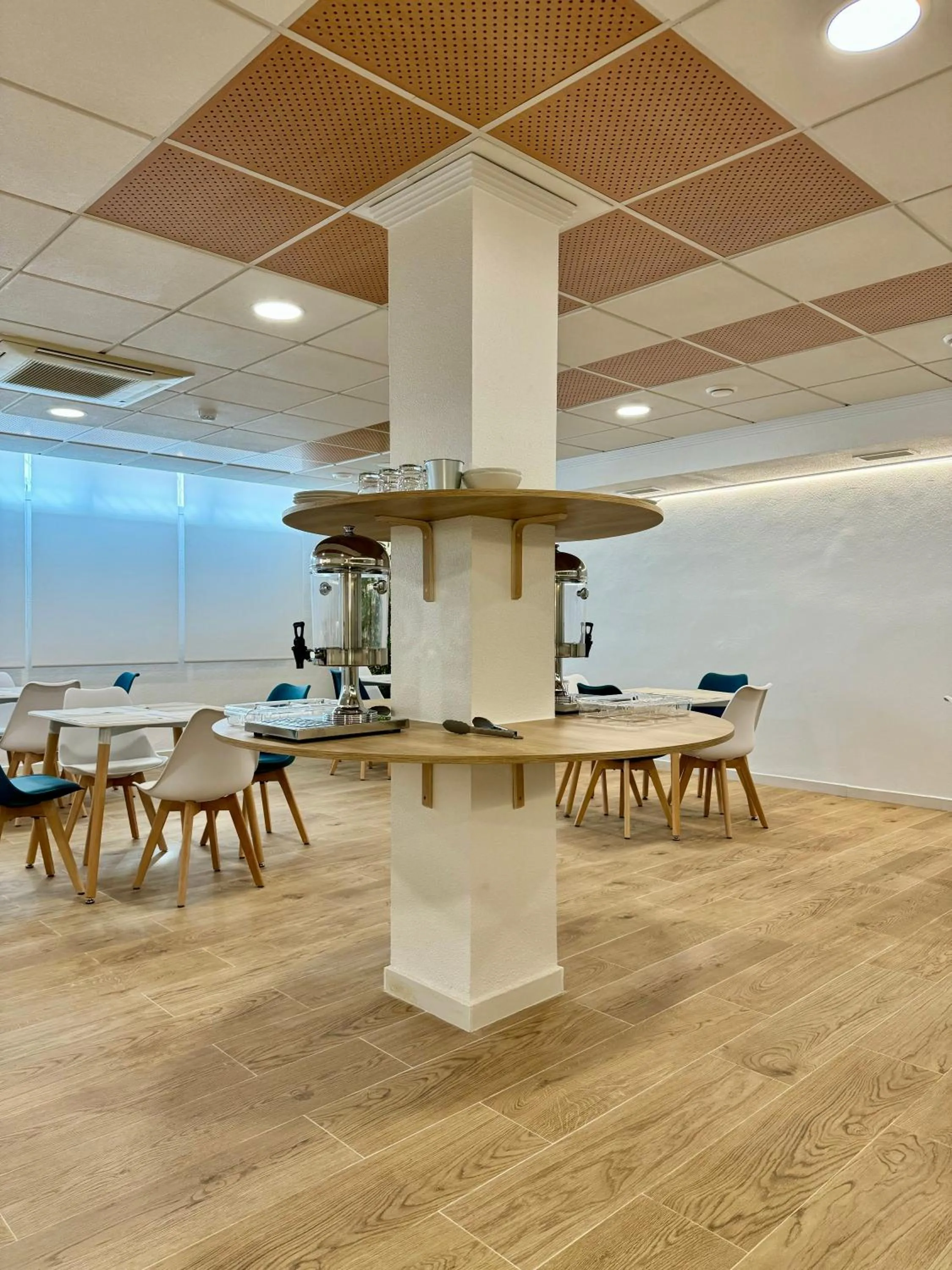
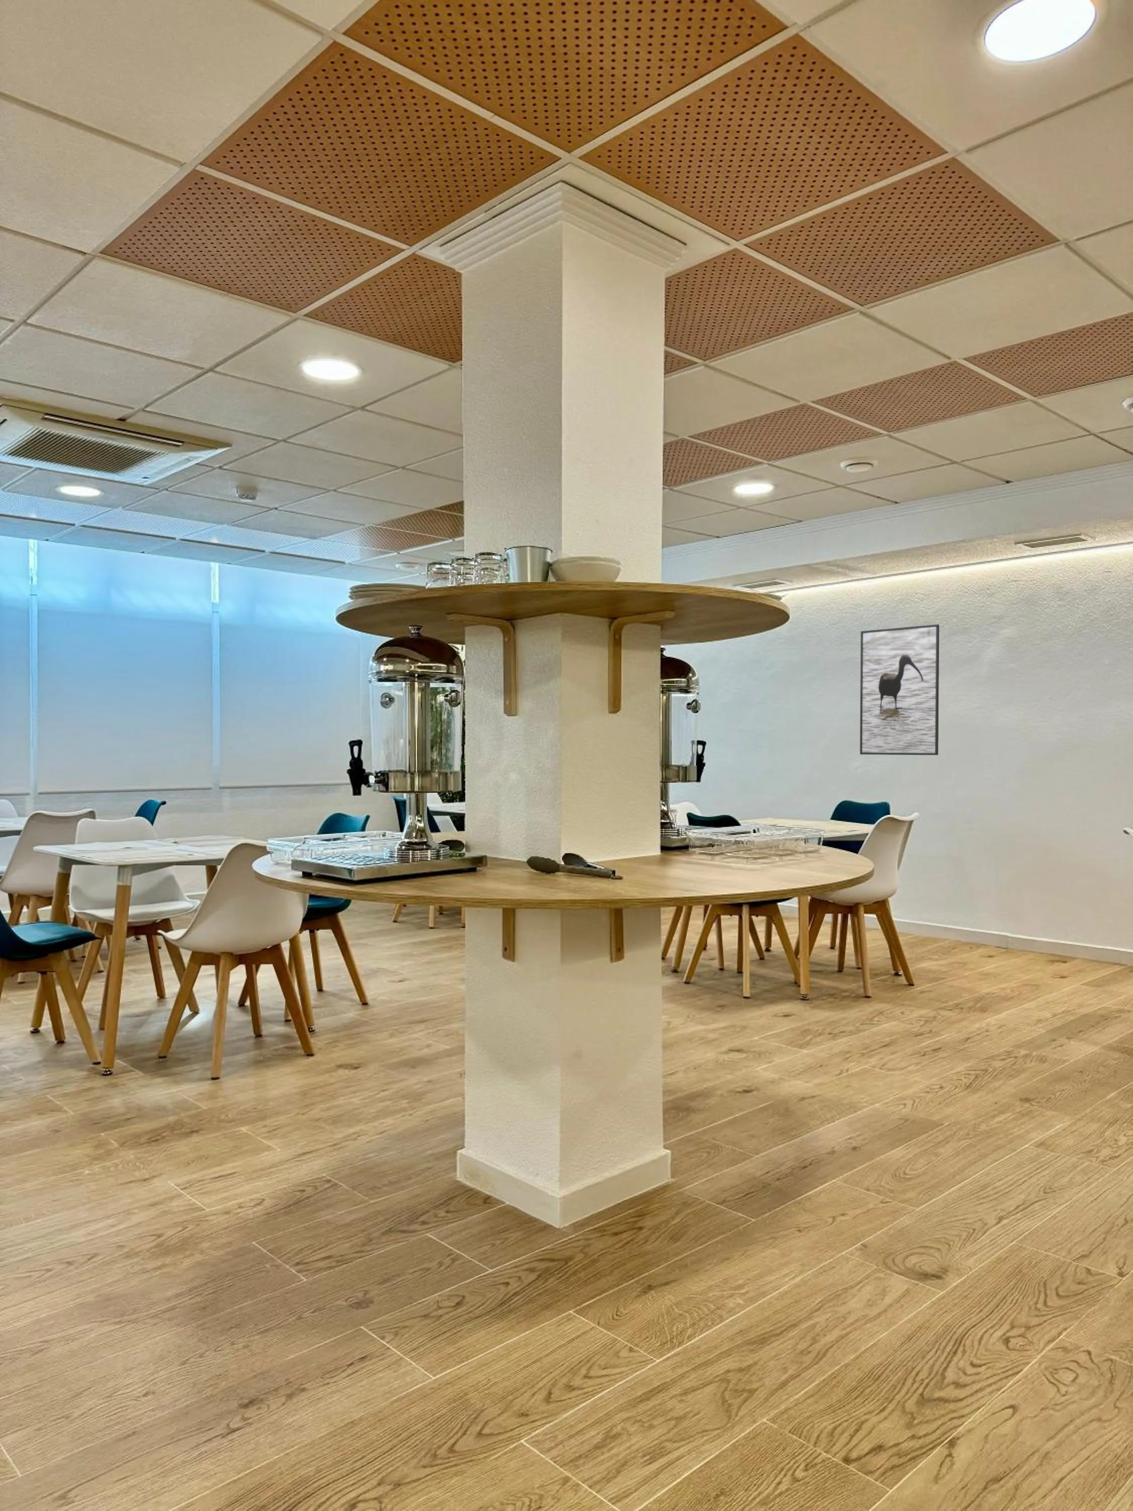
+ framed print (899, 691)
